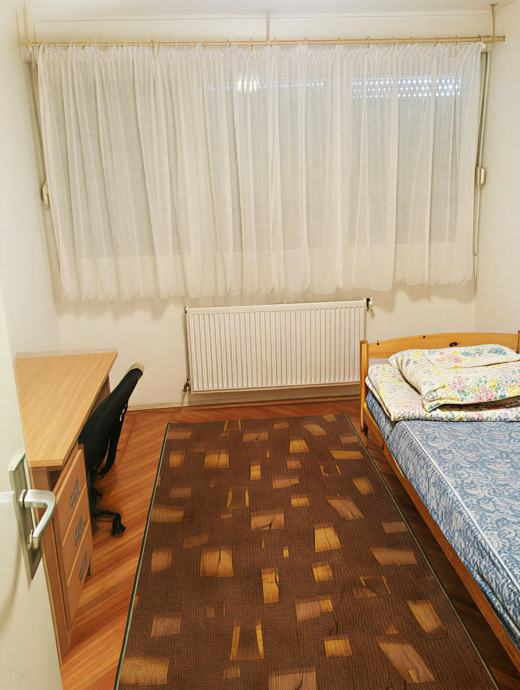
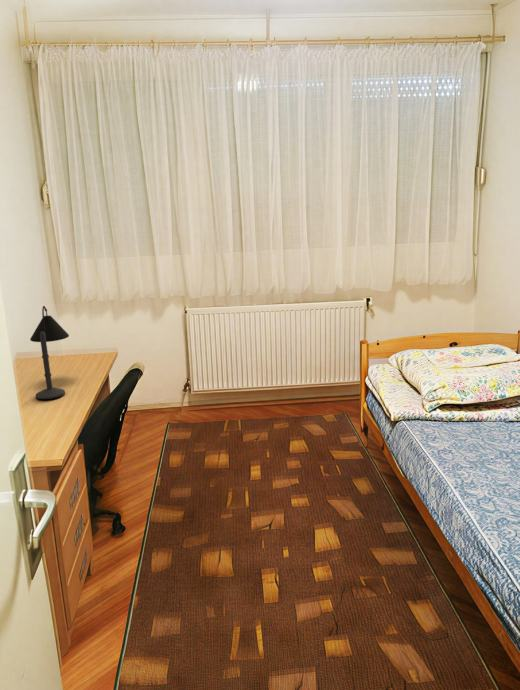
+ desk lamp (46, 347)
